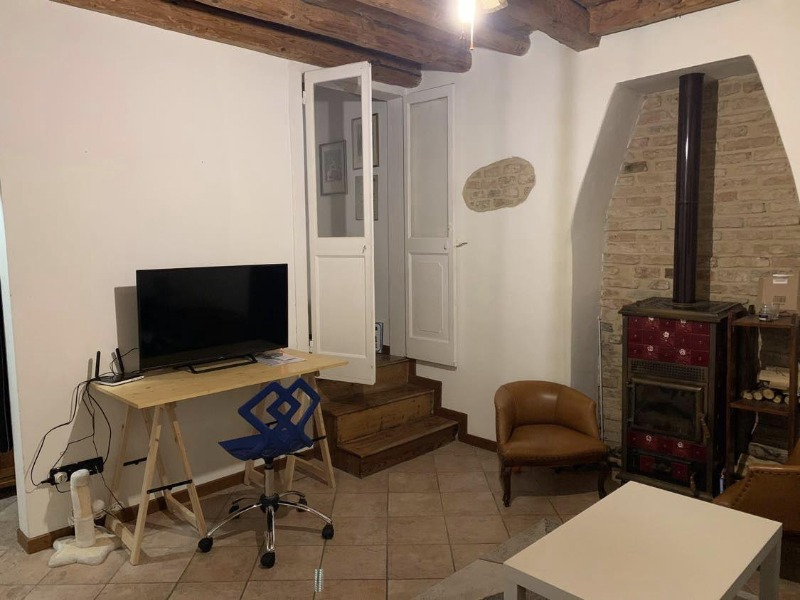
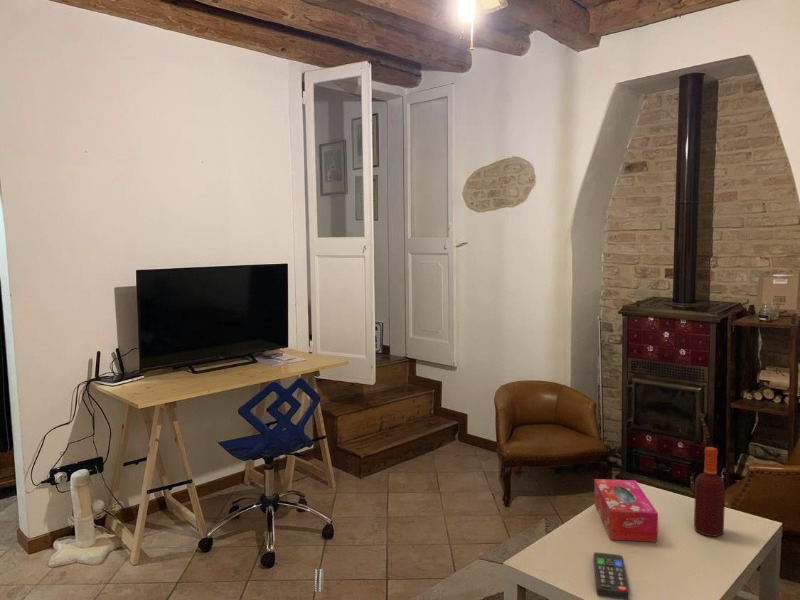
+ bottle (709, 490)
+ tissue box (623, 508)
+ remote control (610, 574)
